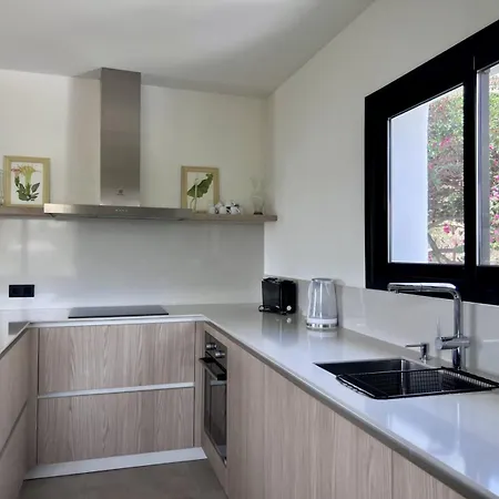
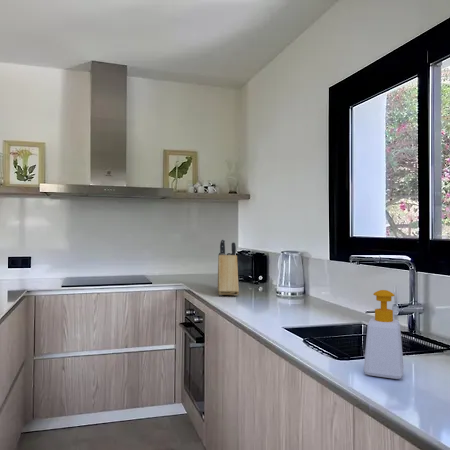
+ soap bottle (384, 329)
+ knife block (227, 265)
